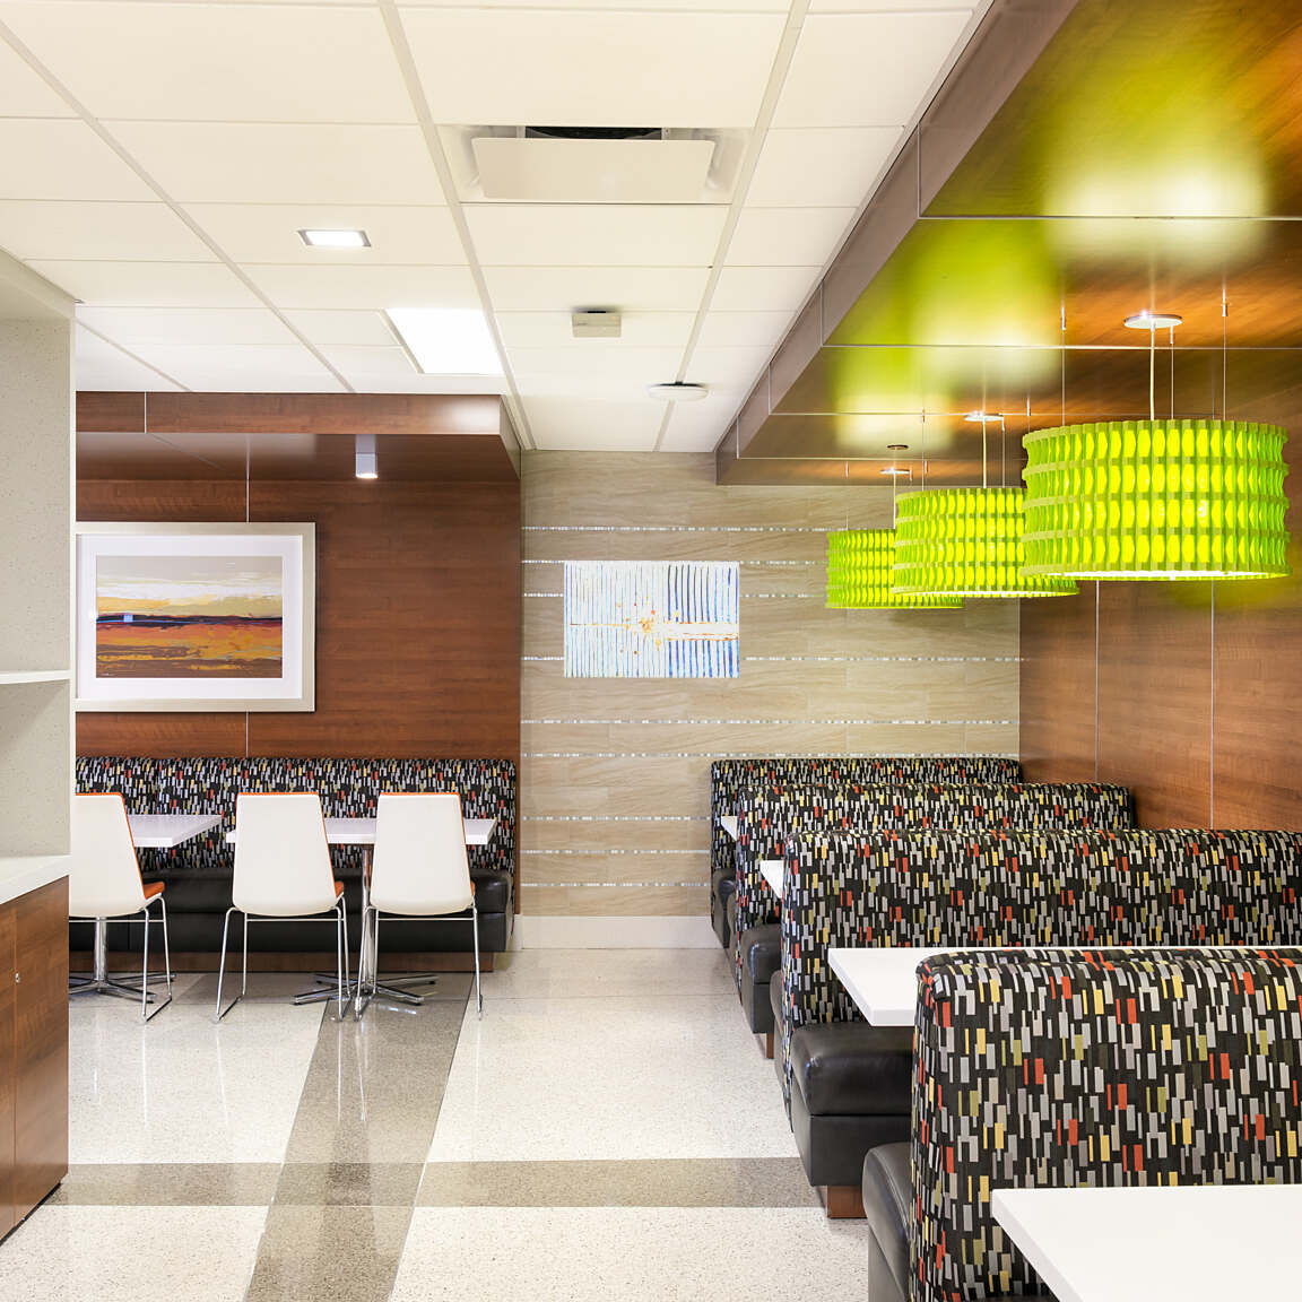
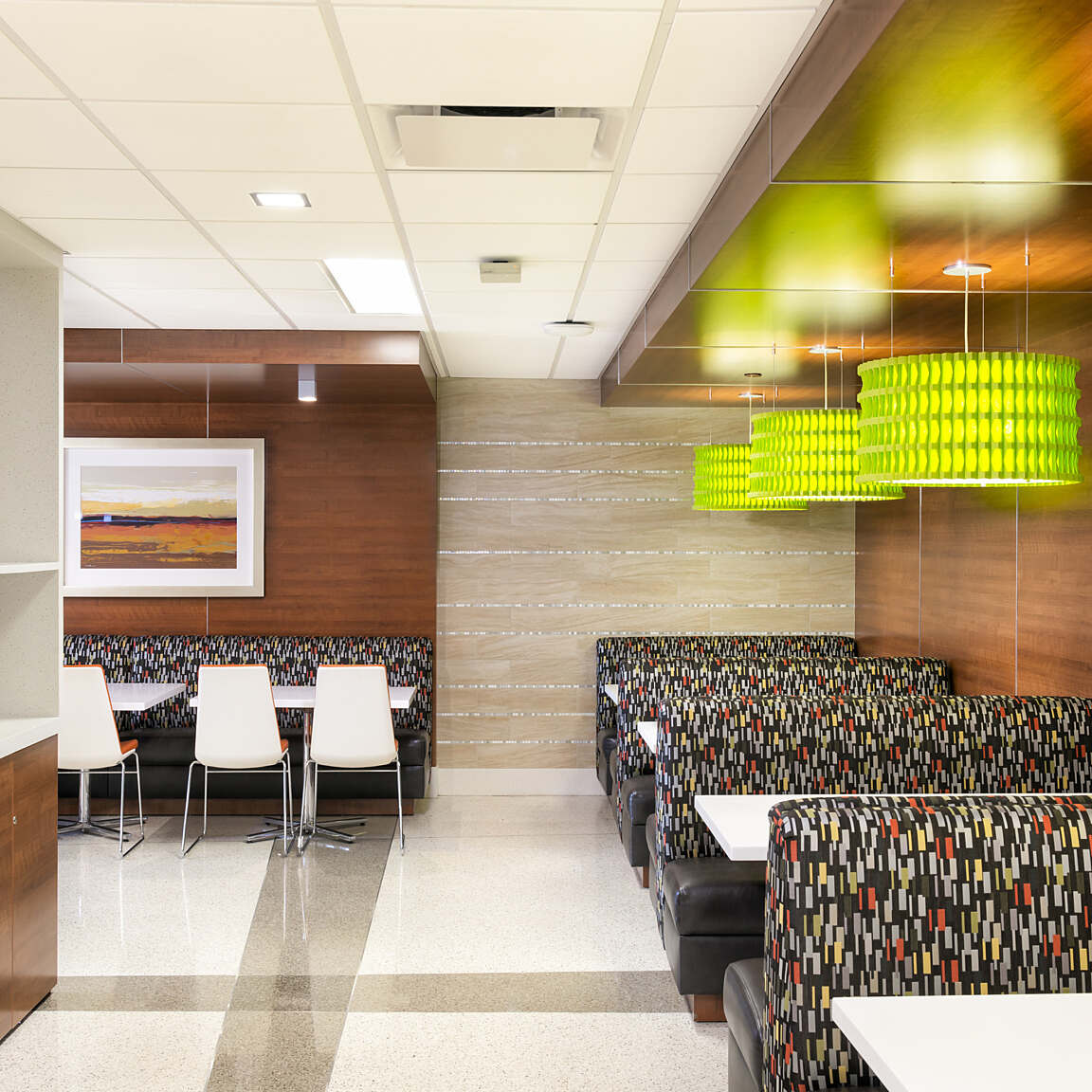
- wall art (651, 619)
